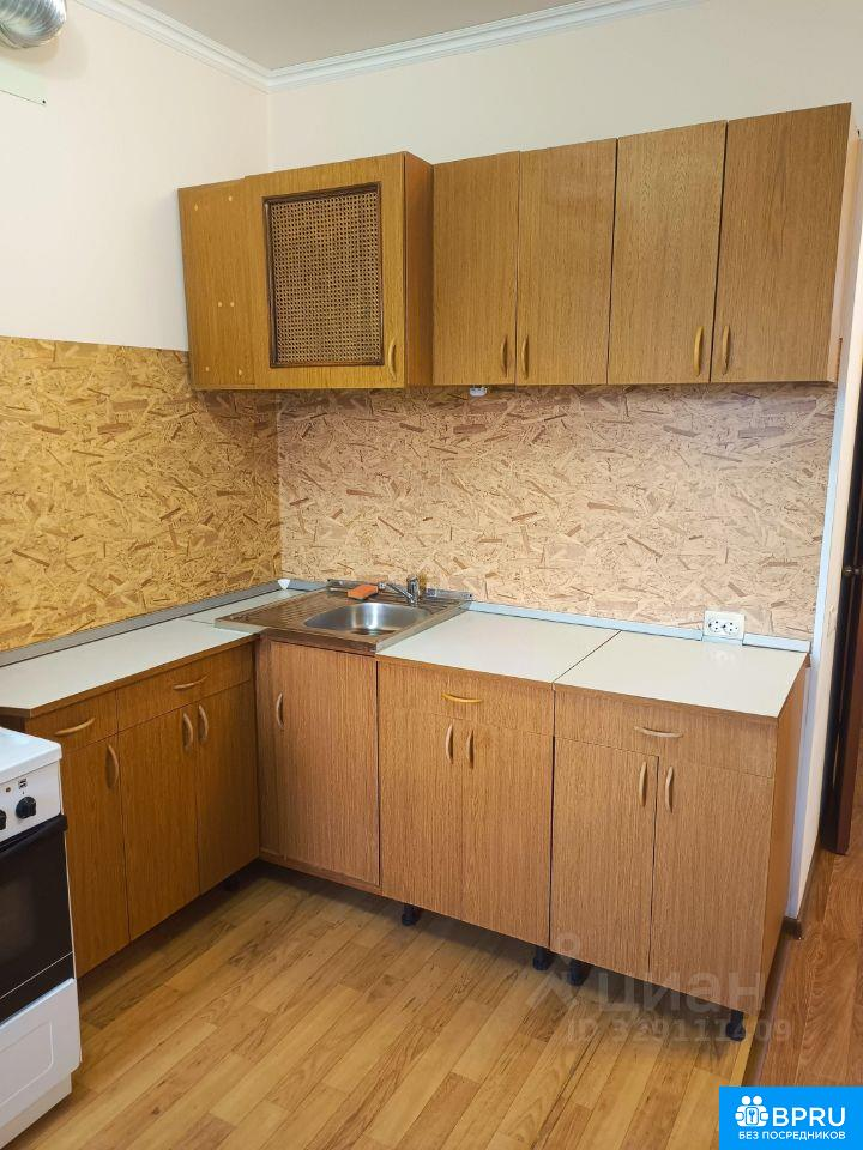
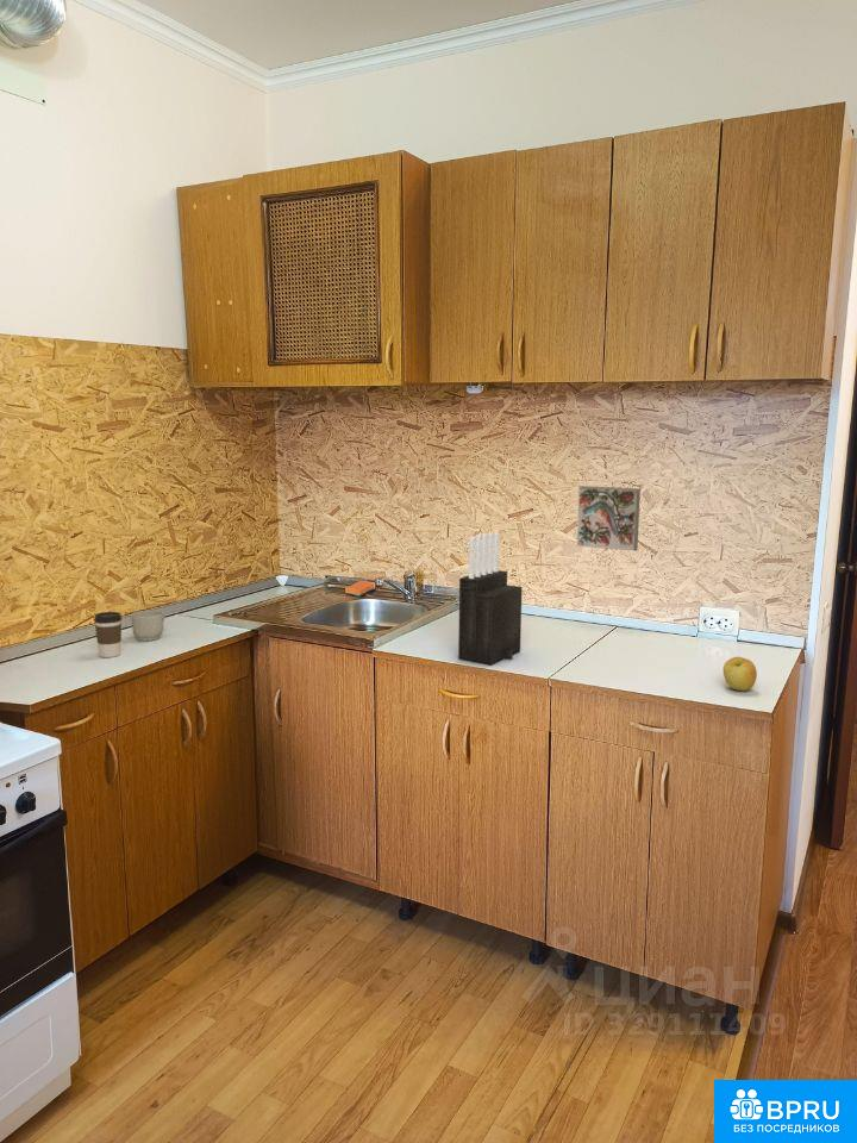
+ mug (150, 624)
+ knife block (494, 595)
+ coffee cup (108, 635)
+ decorative tile (607, 518)
+ apple (739, 674)
